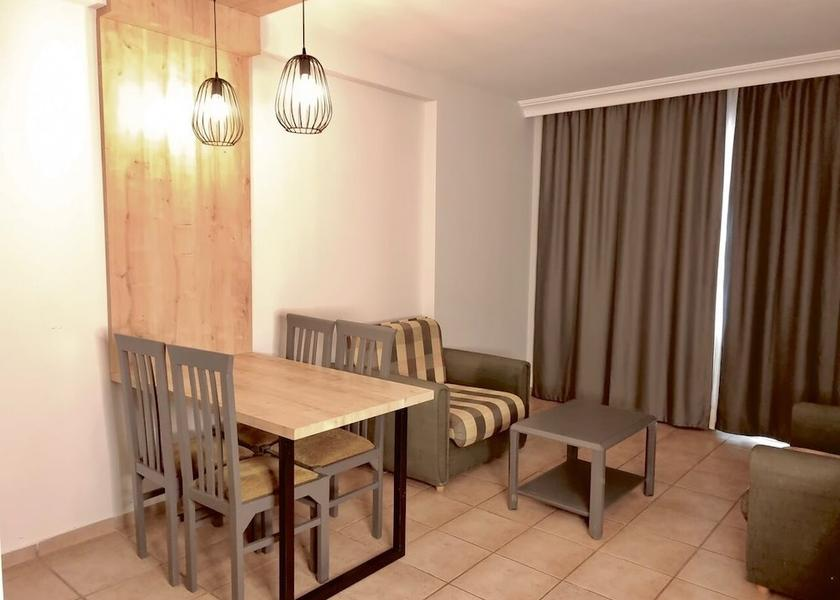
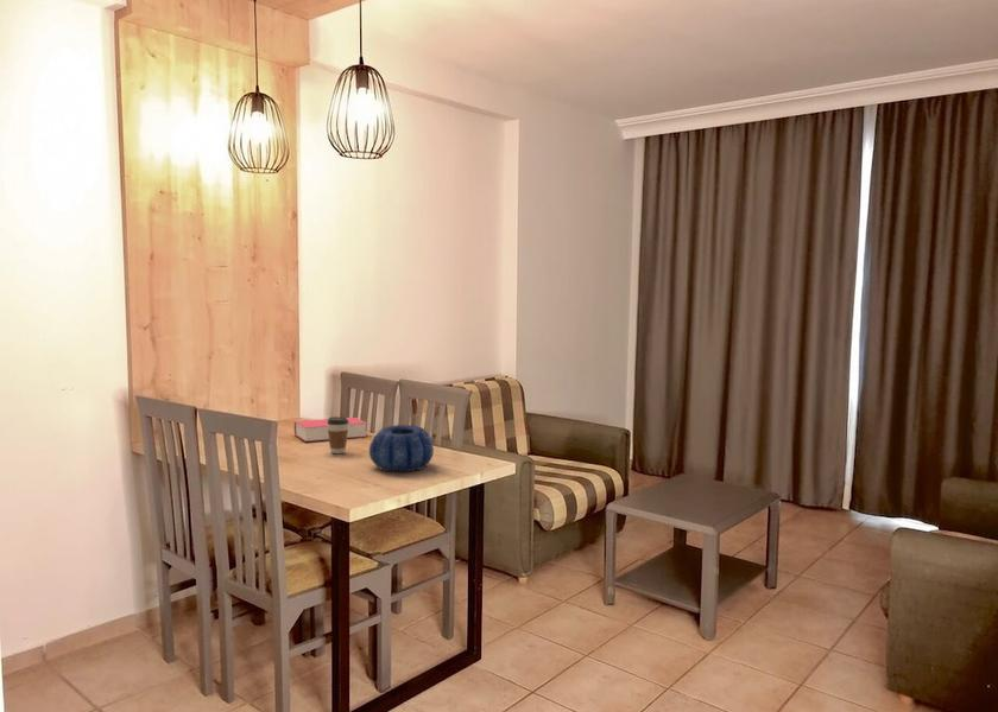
+ decorative bowl (402, 446)
+ book (327, 428)
+ coffee cup (337, 434)
